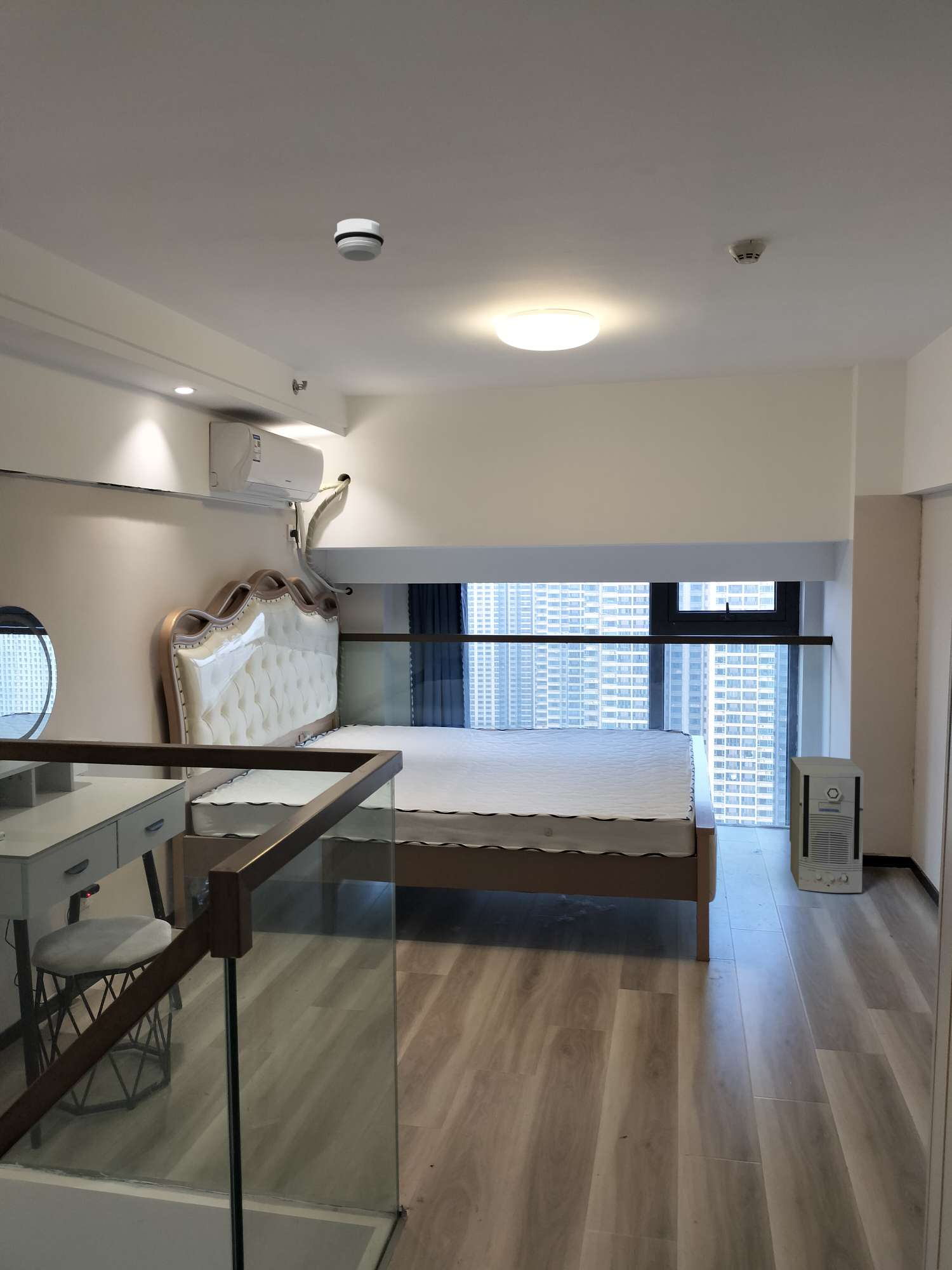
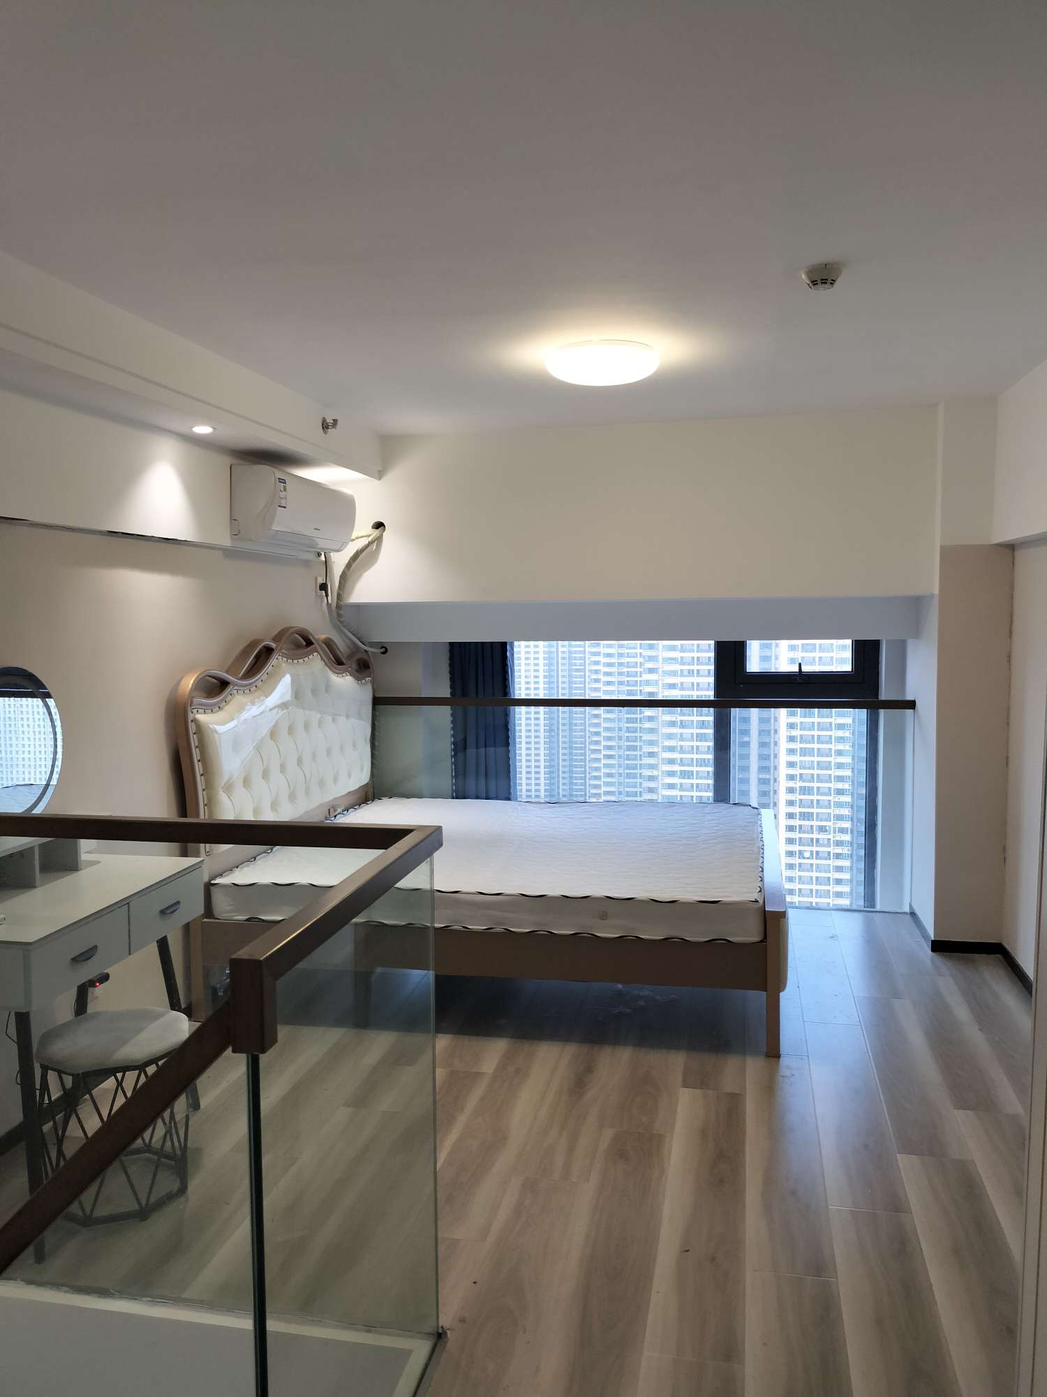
- air purifier (824, 822)
- smoke detector (359, 241)
